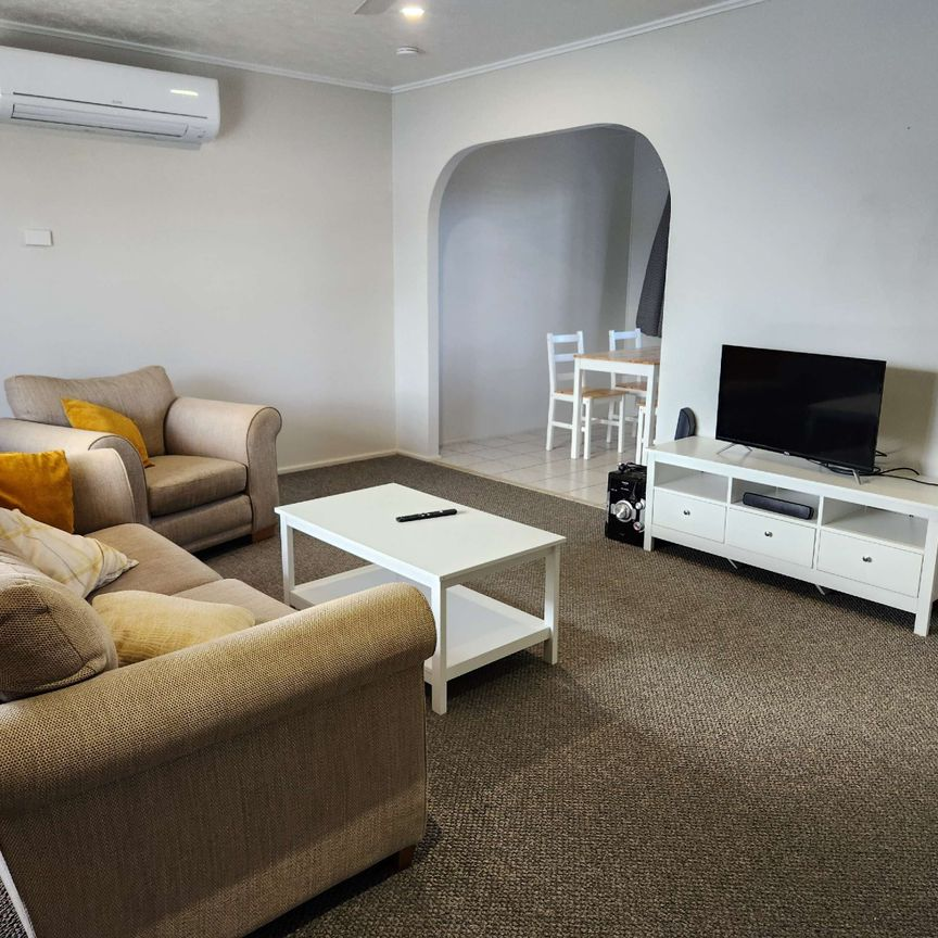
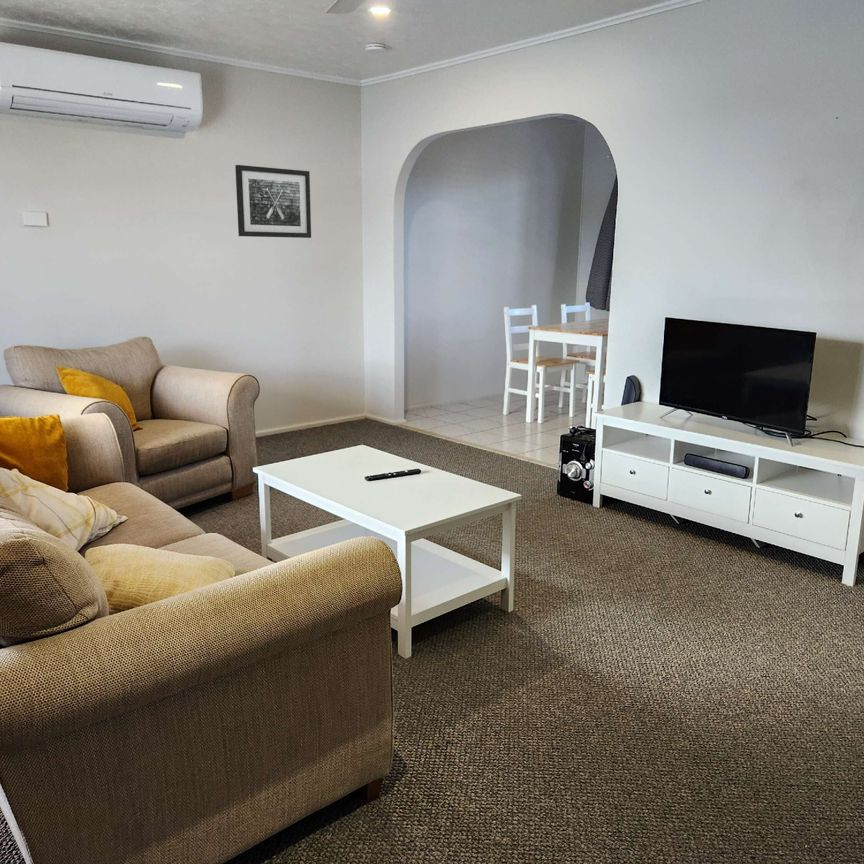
+ wall art (274, 202)
